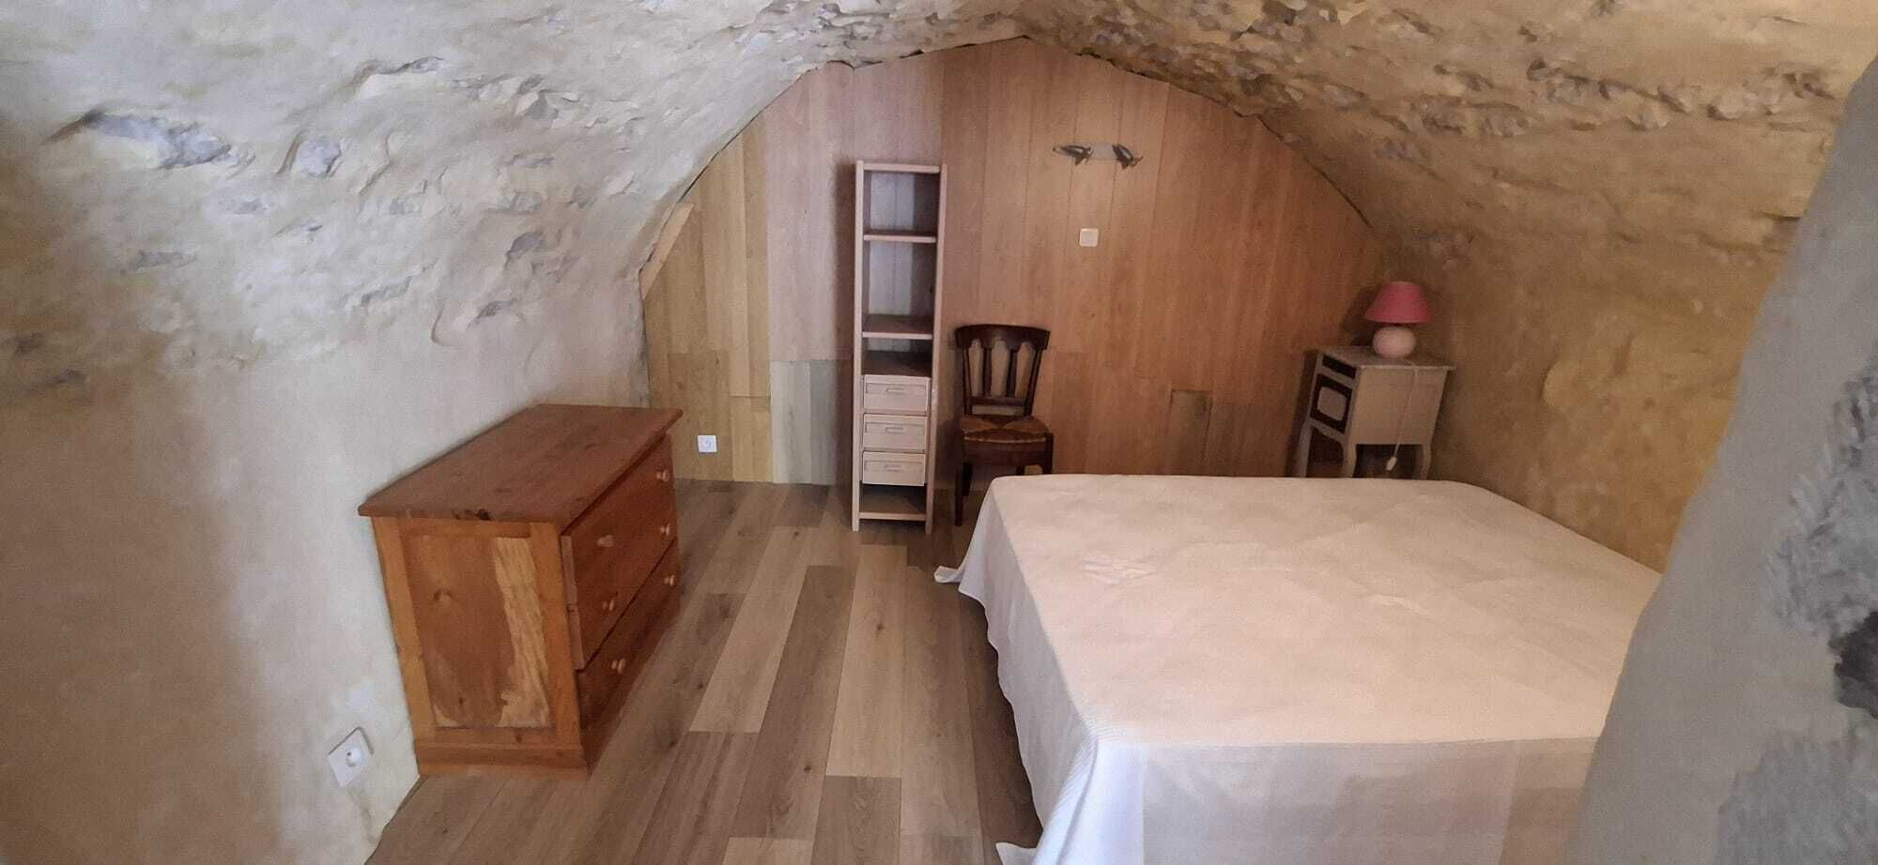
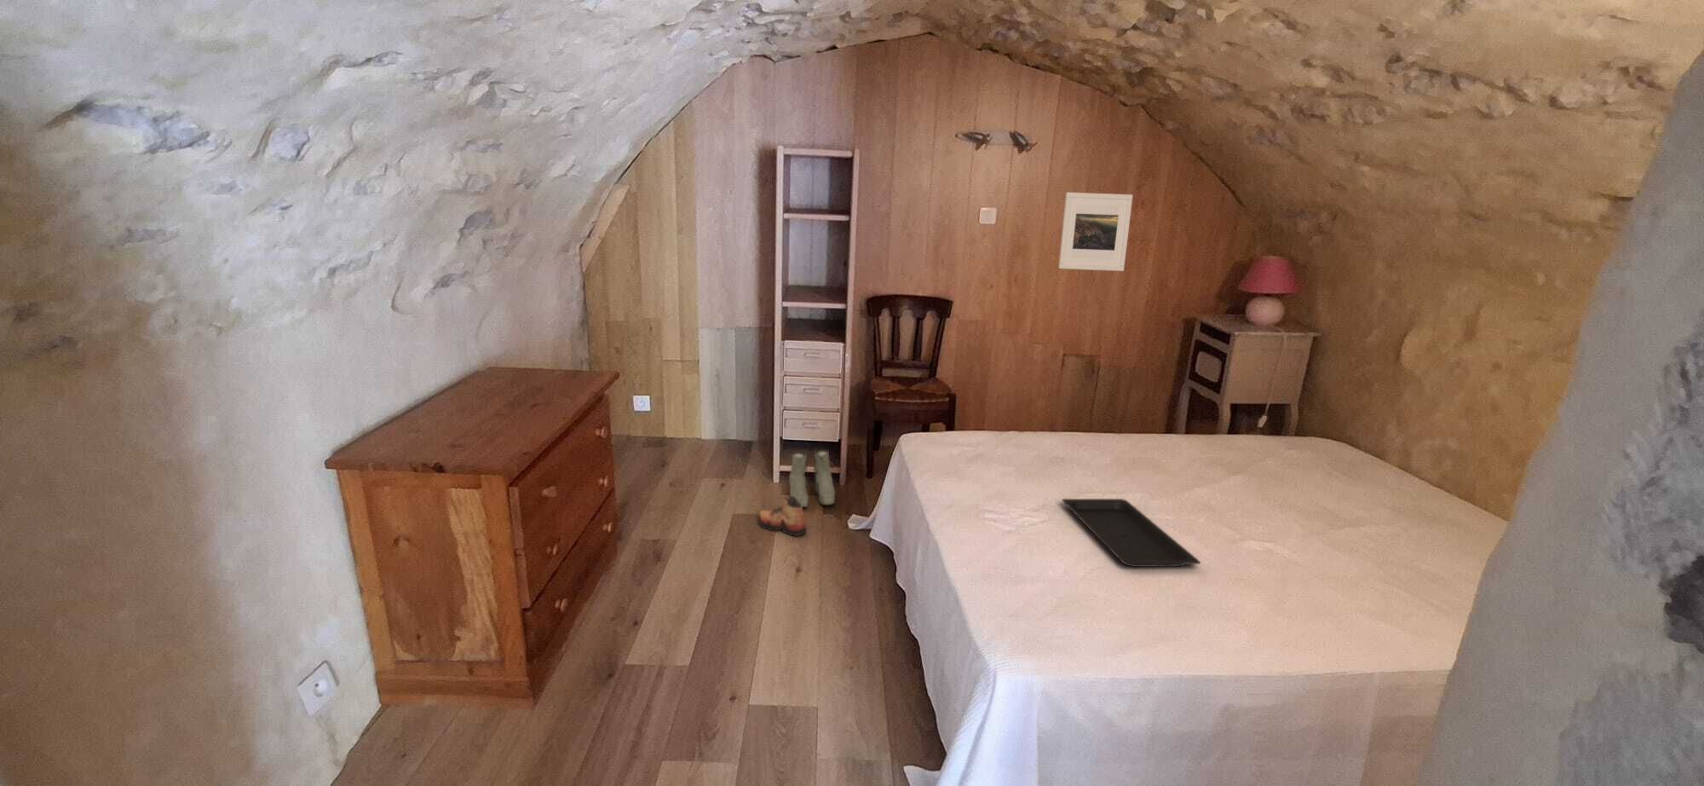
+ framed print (1094, 232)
+ serving tray (1124, 532)
+ boots (814, 474)
+ shoe (781, 511)
